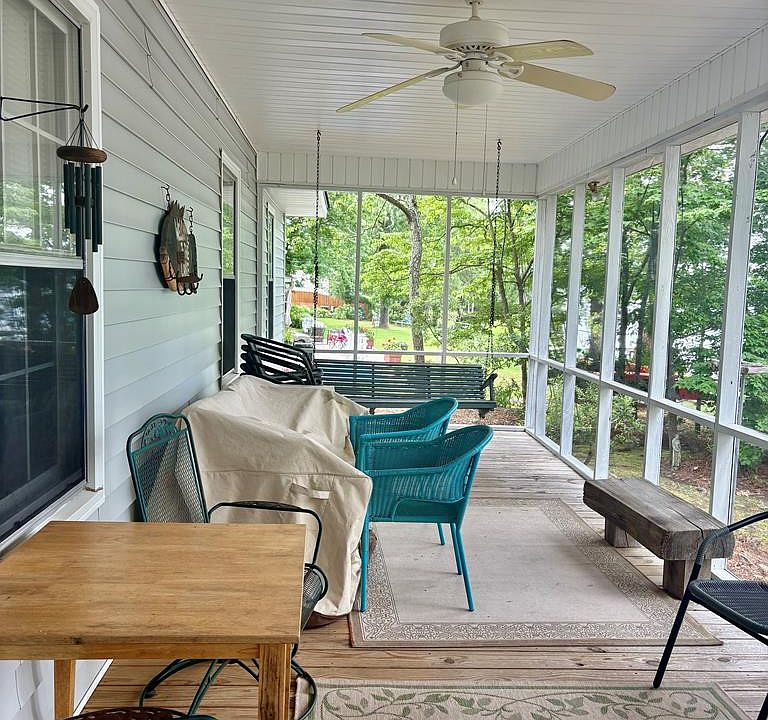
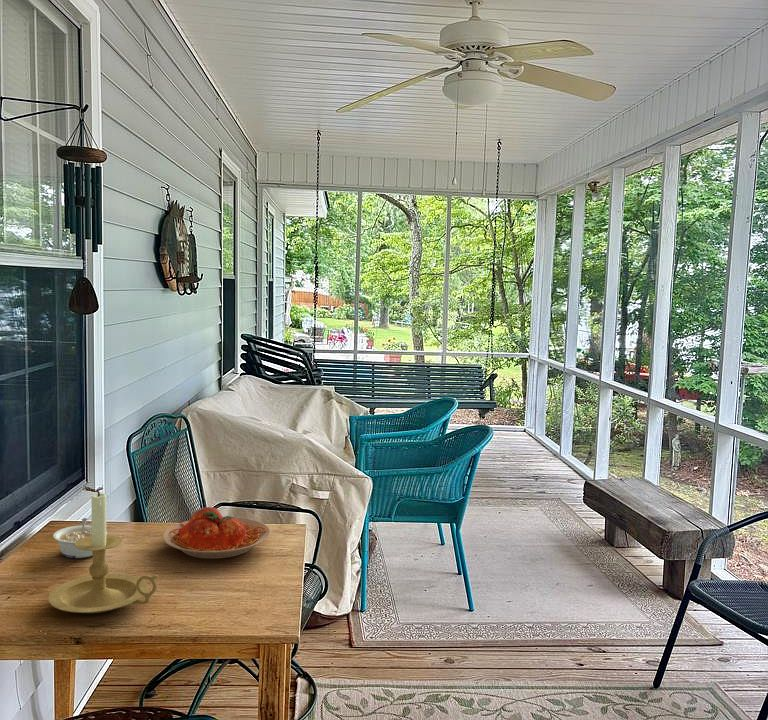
+ candle holder (99, 547)
+ plate (217, 527)
+ legume (79, 539)
